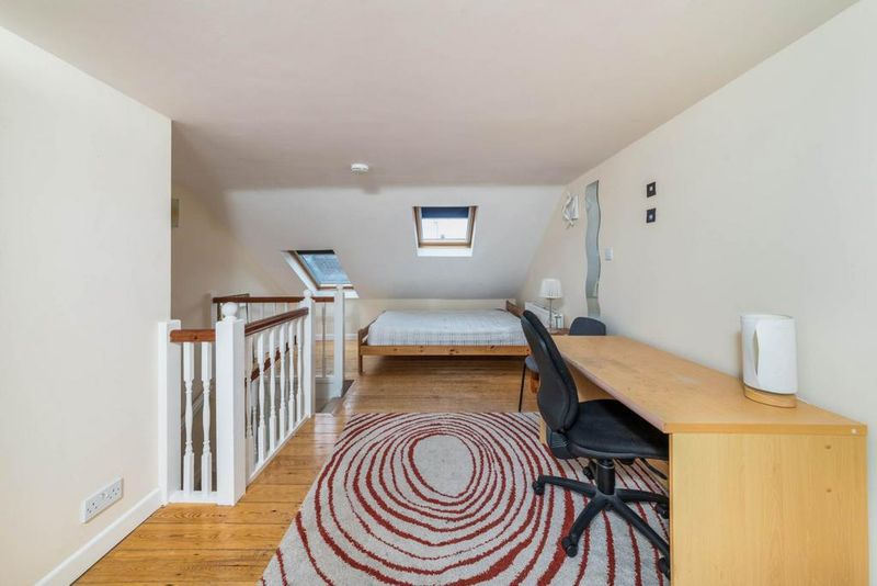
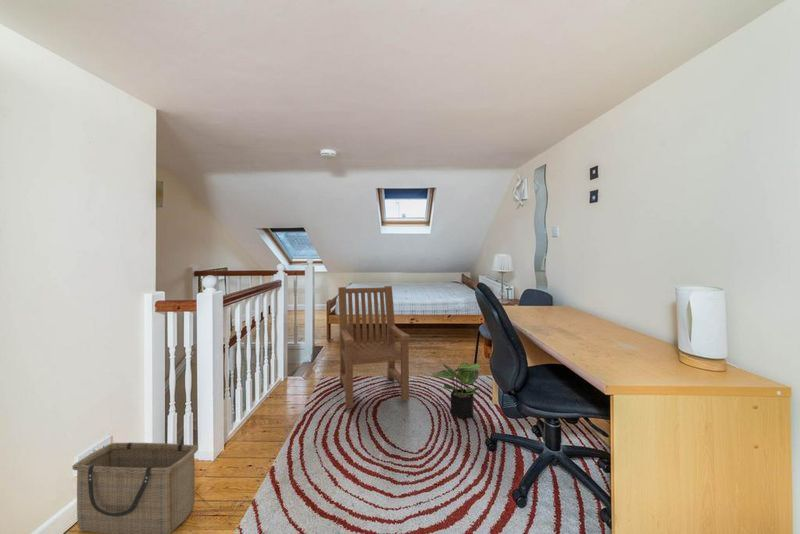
+ potted plant (461, 386)
+ basket (138, 486)
+ armchair (371, 338)
